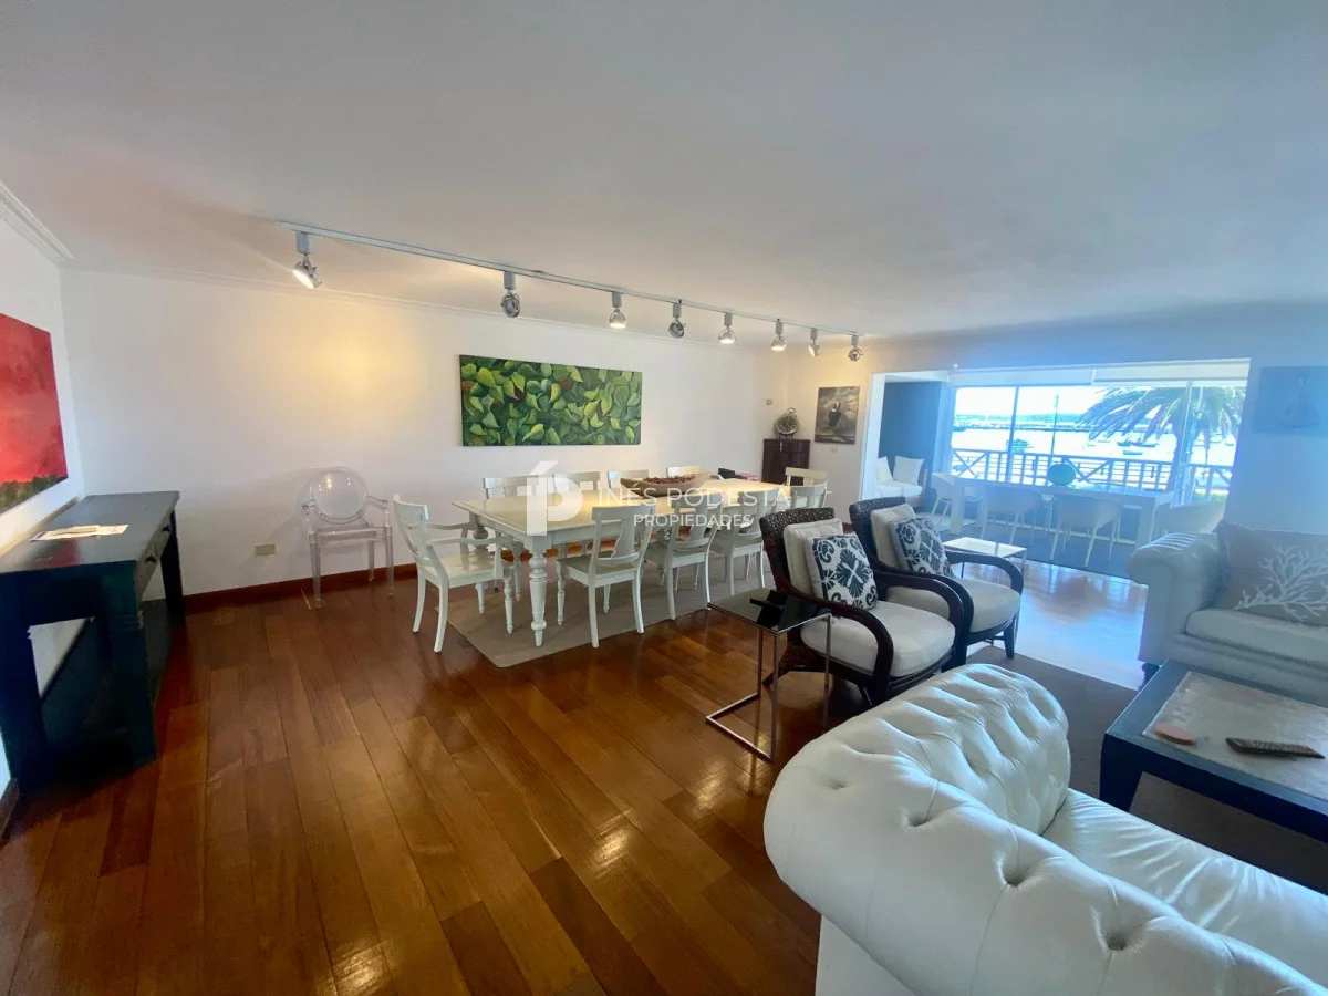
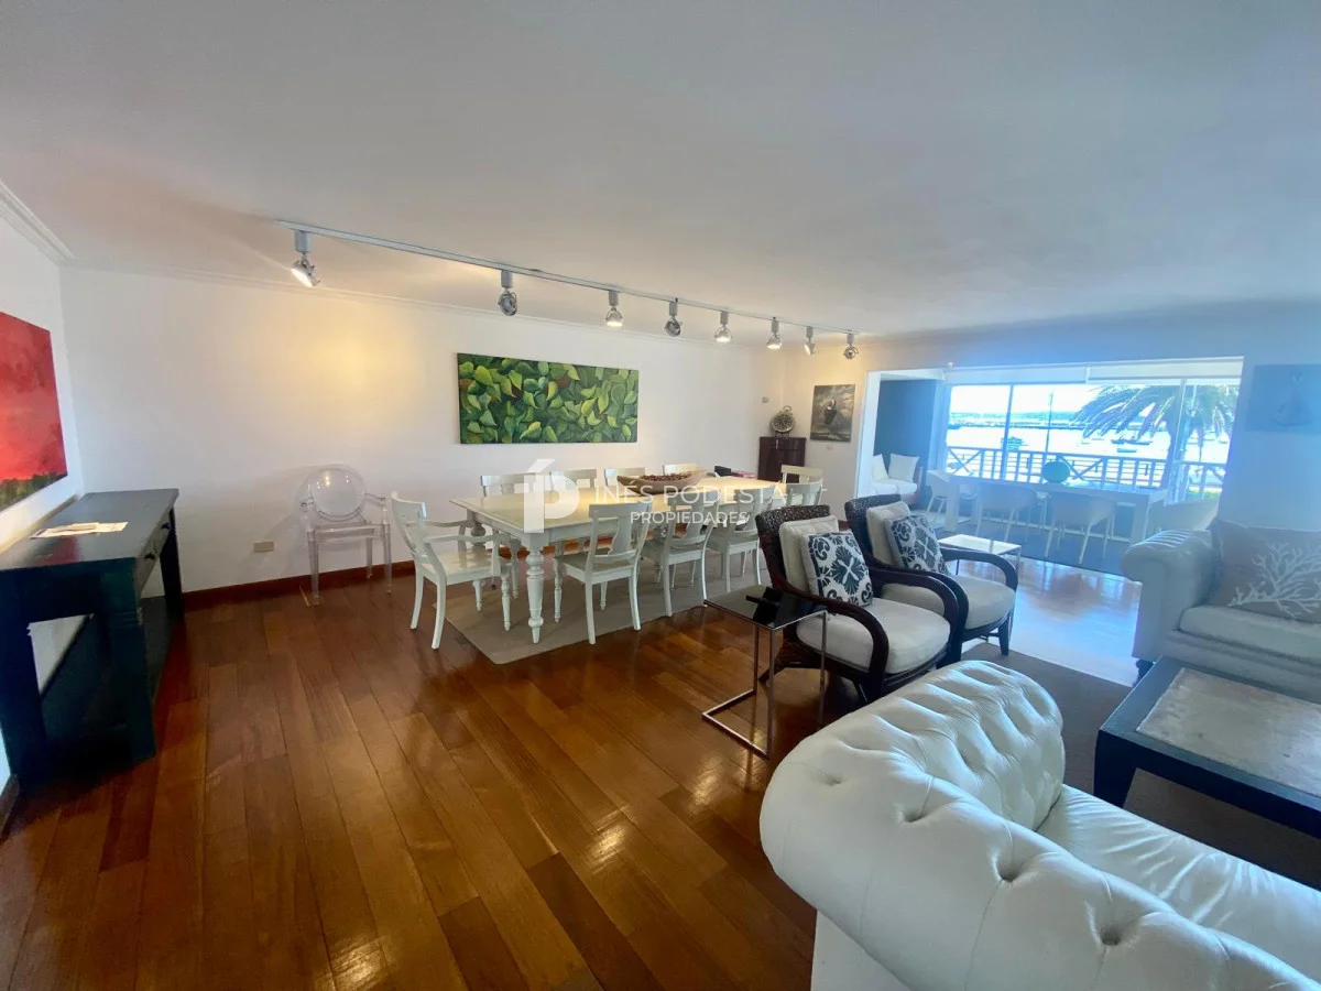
- coaster (1174, 733)
- remote control (1274, 748)
